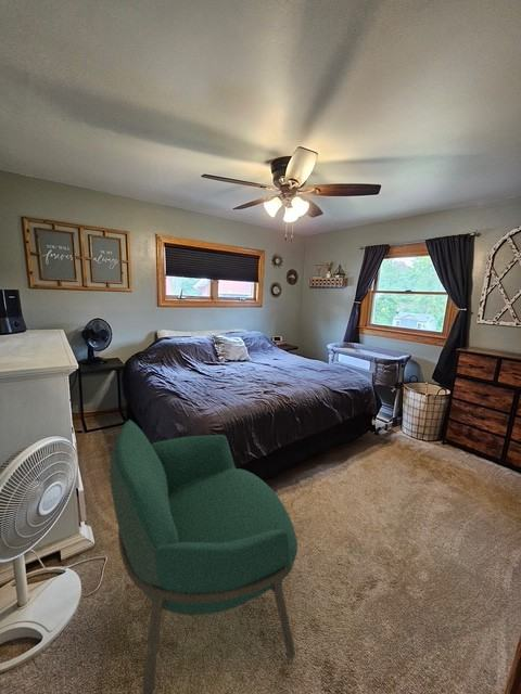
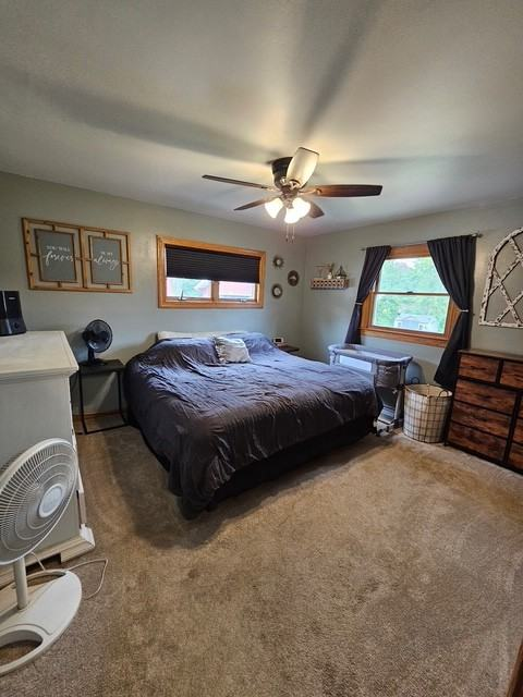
- armchair (207, 516)
